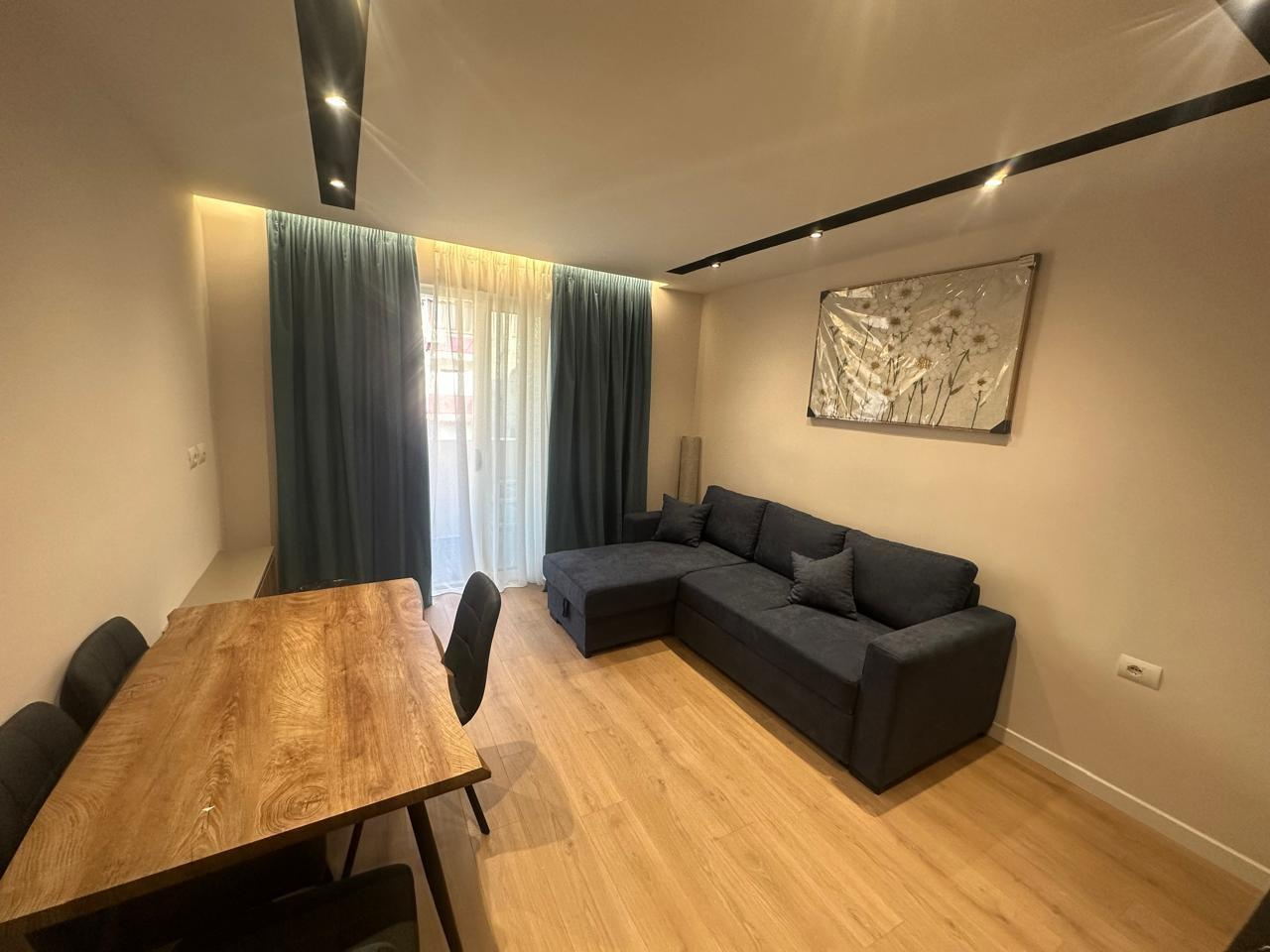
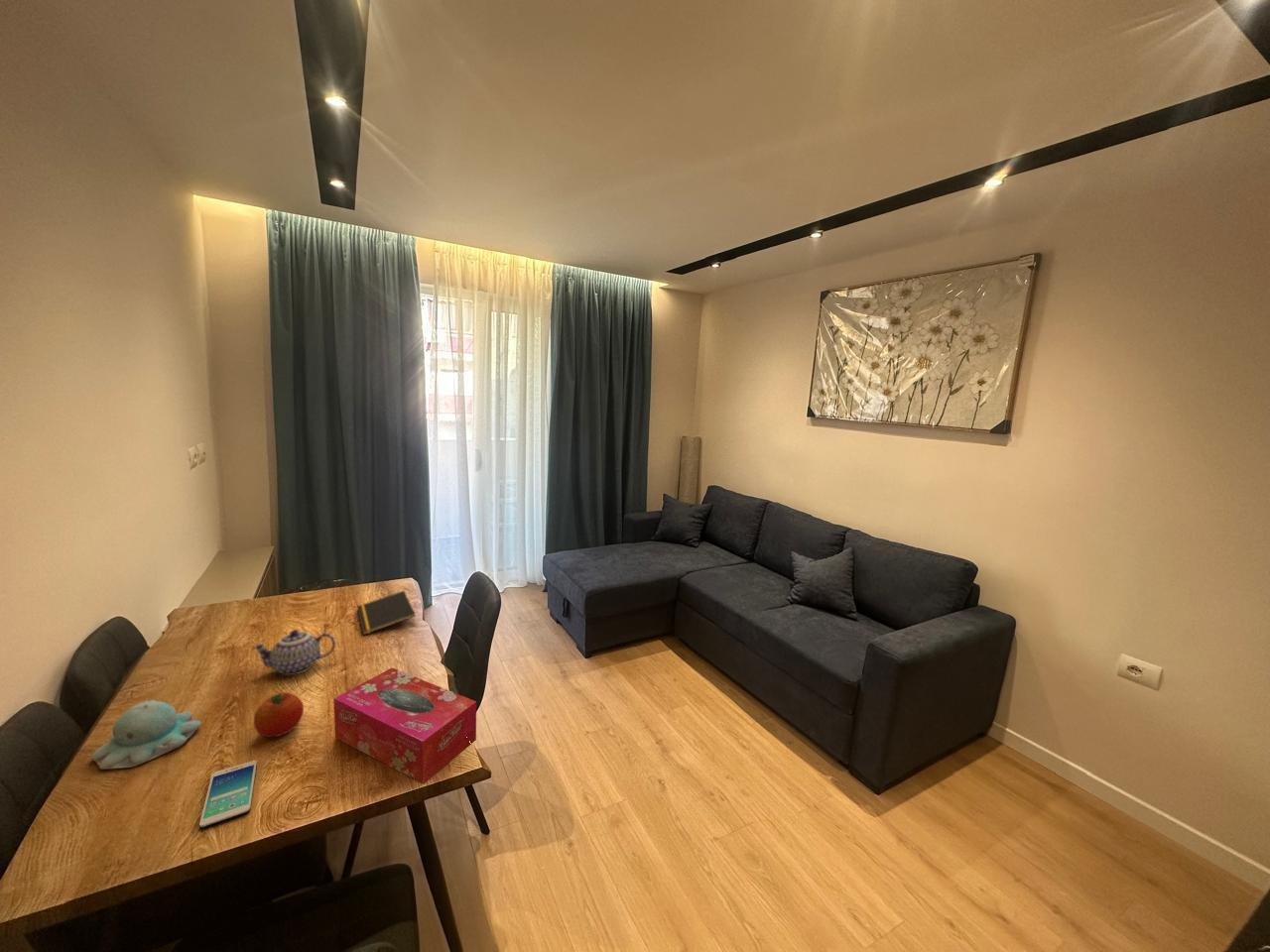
+ candle (148, 723)
+ fruit (279, 711)
+ tissue box (406, 719)
+ teapot (295, 649)
+ notepad (385, 611)
+ smartphone (230, 791)
